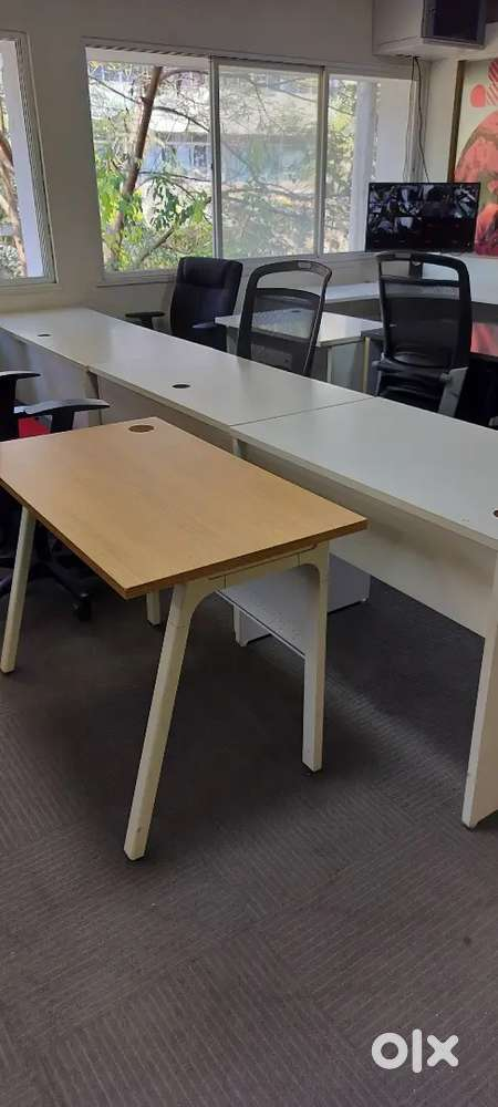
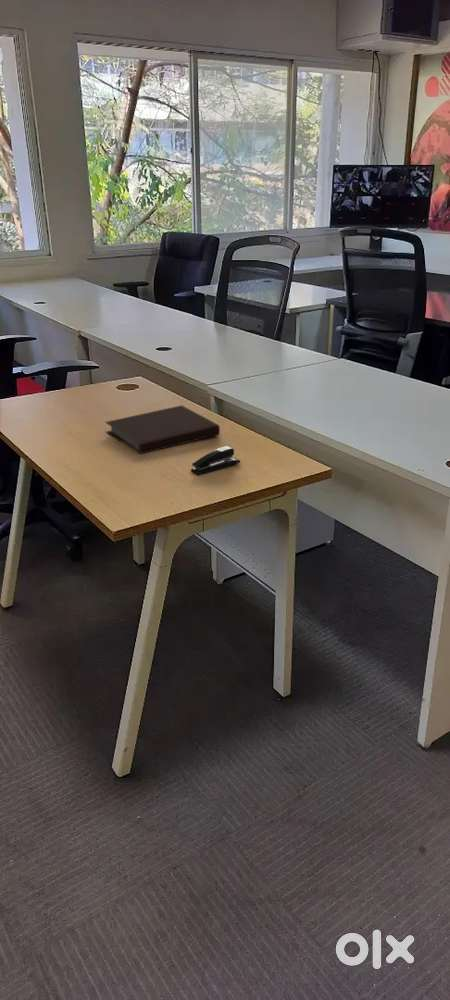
+ stapler (215, 459)
+ notebook (162, 428)
